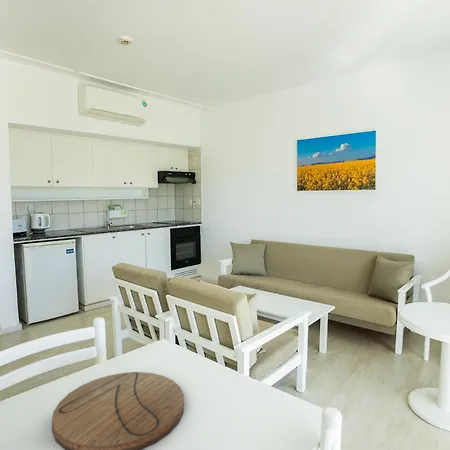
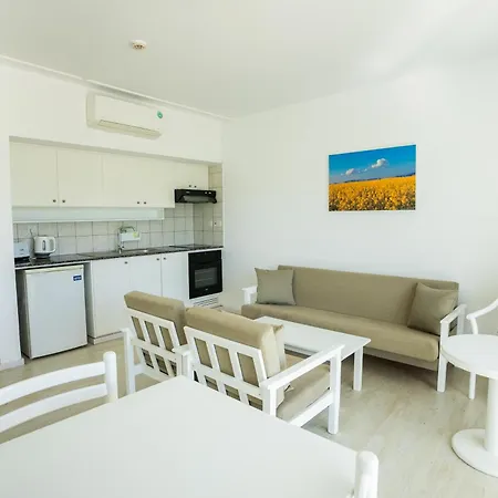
- cutting board (121, 407)
